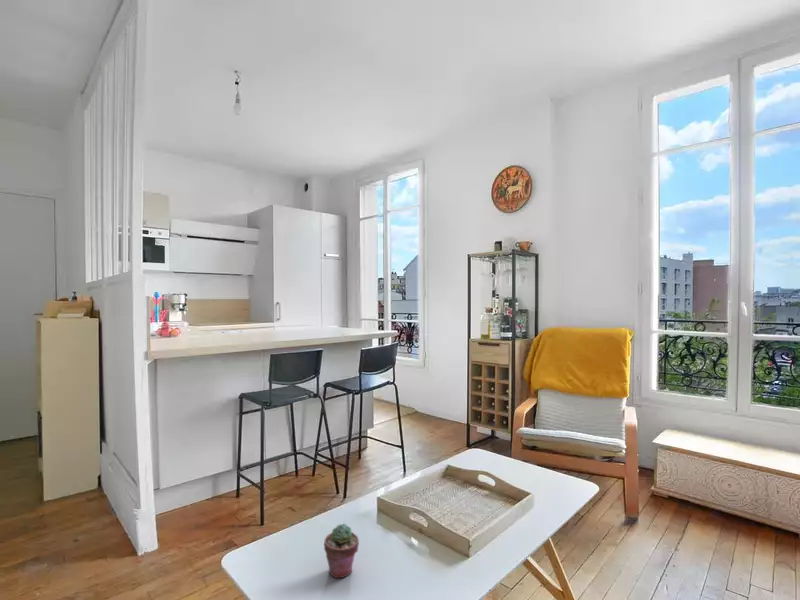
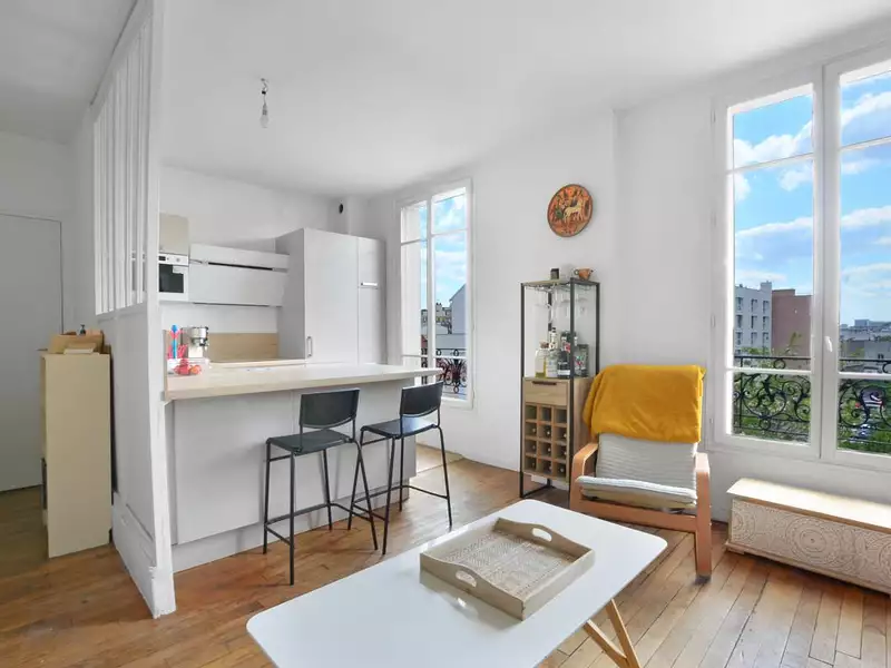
- potted succulent (341, 548)
